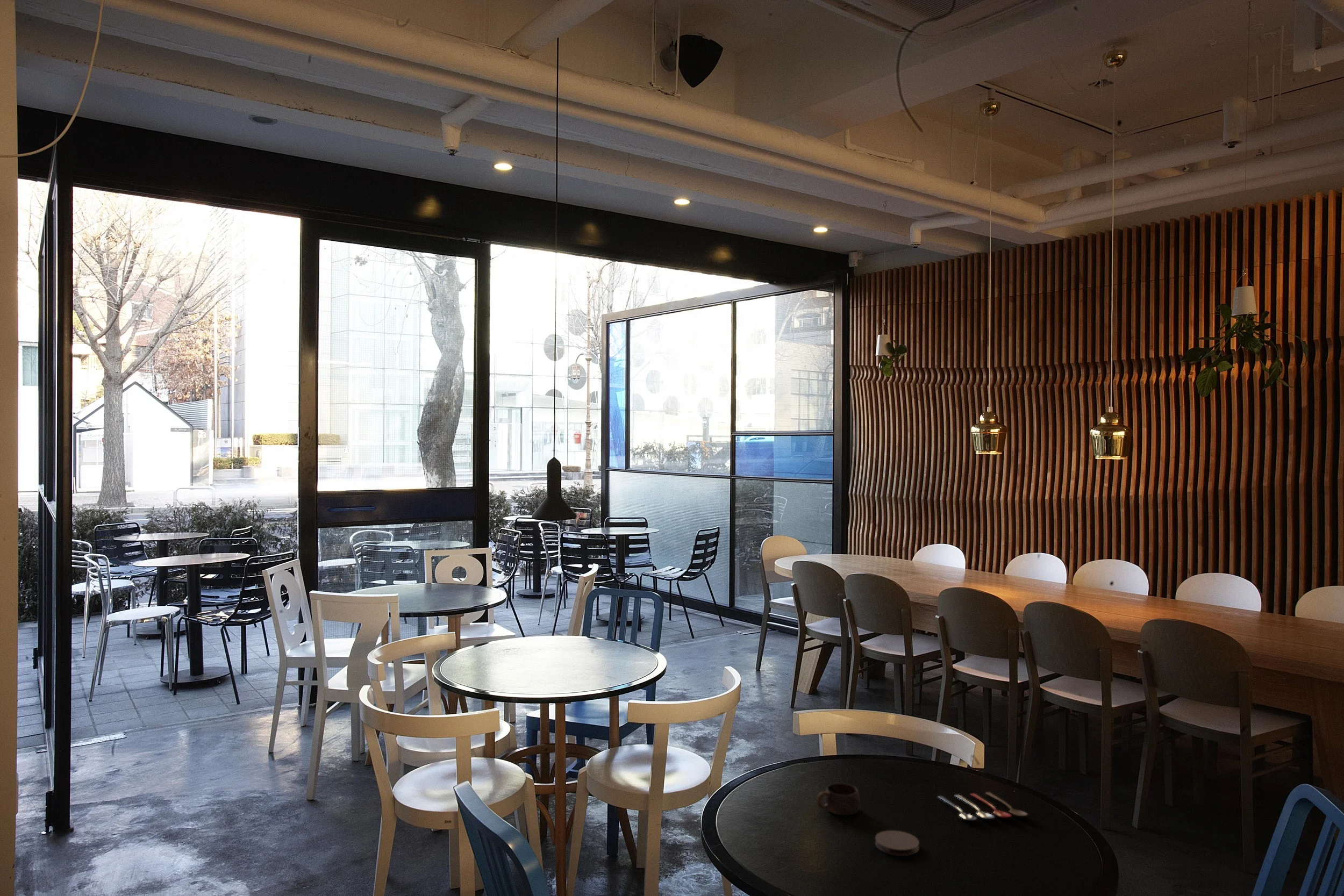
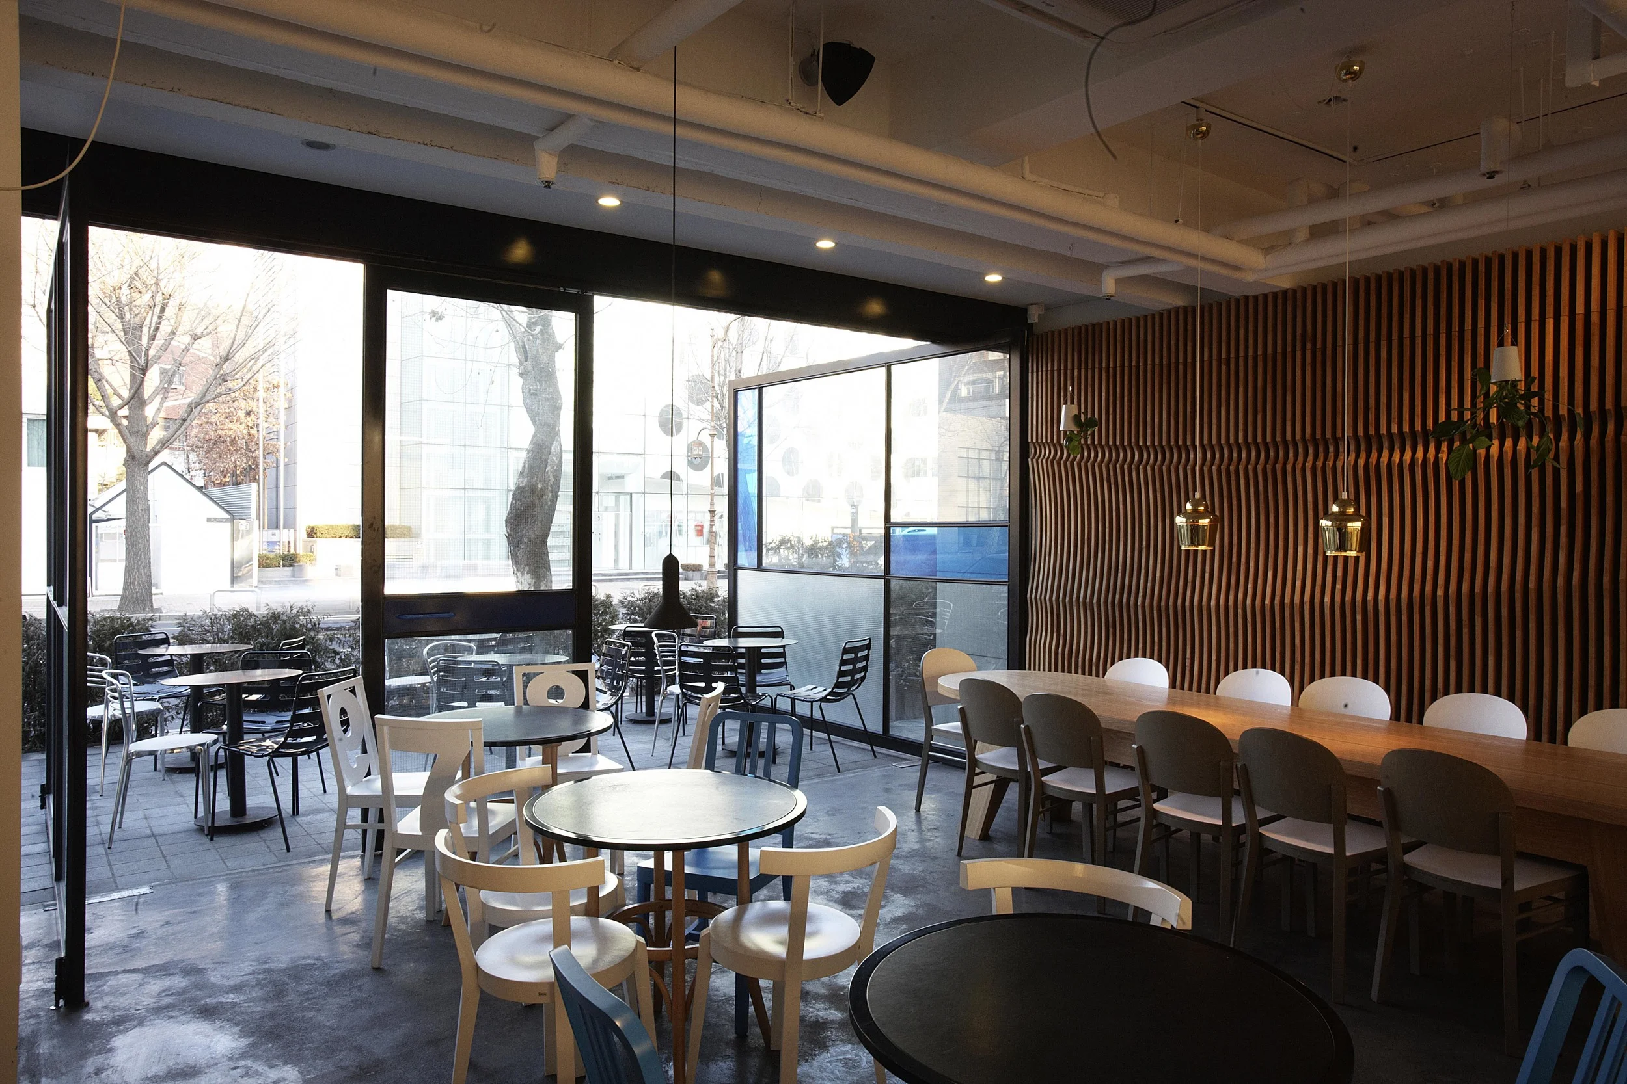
- cooking utensil (977, 808)
- coaster (897, 843)
- cup (837, 799)
